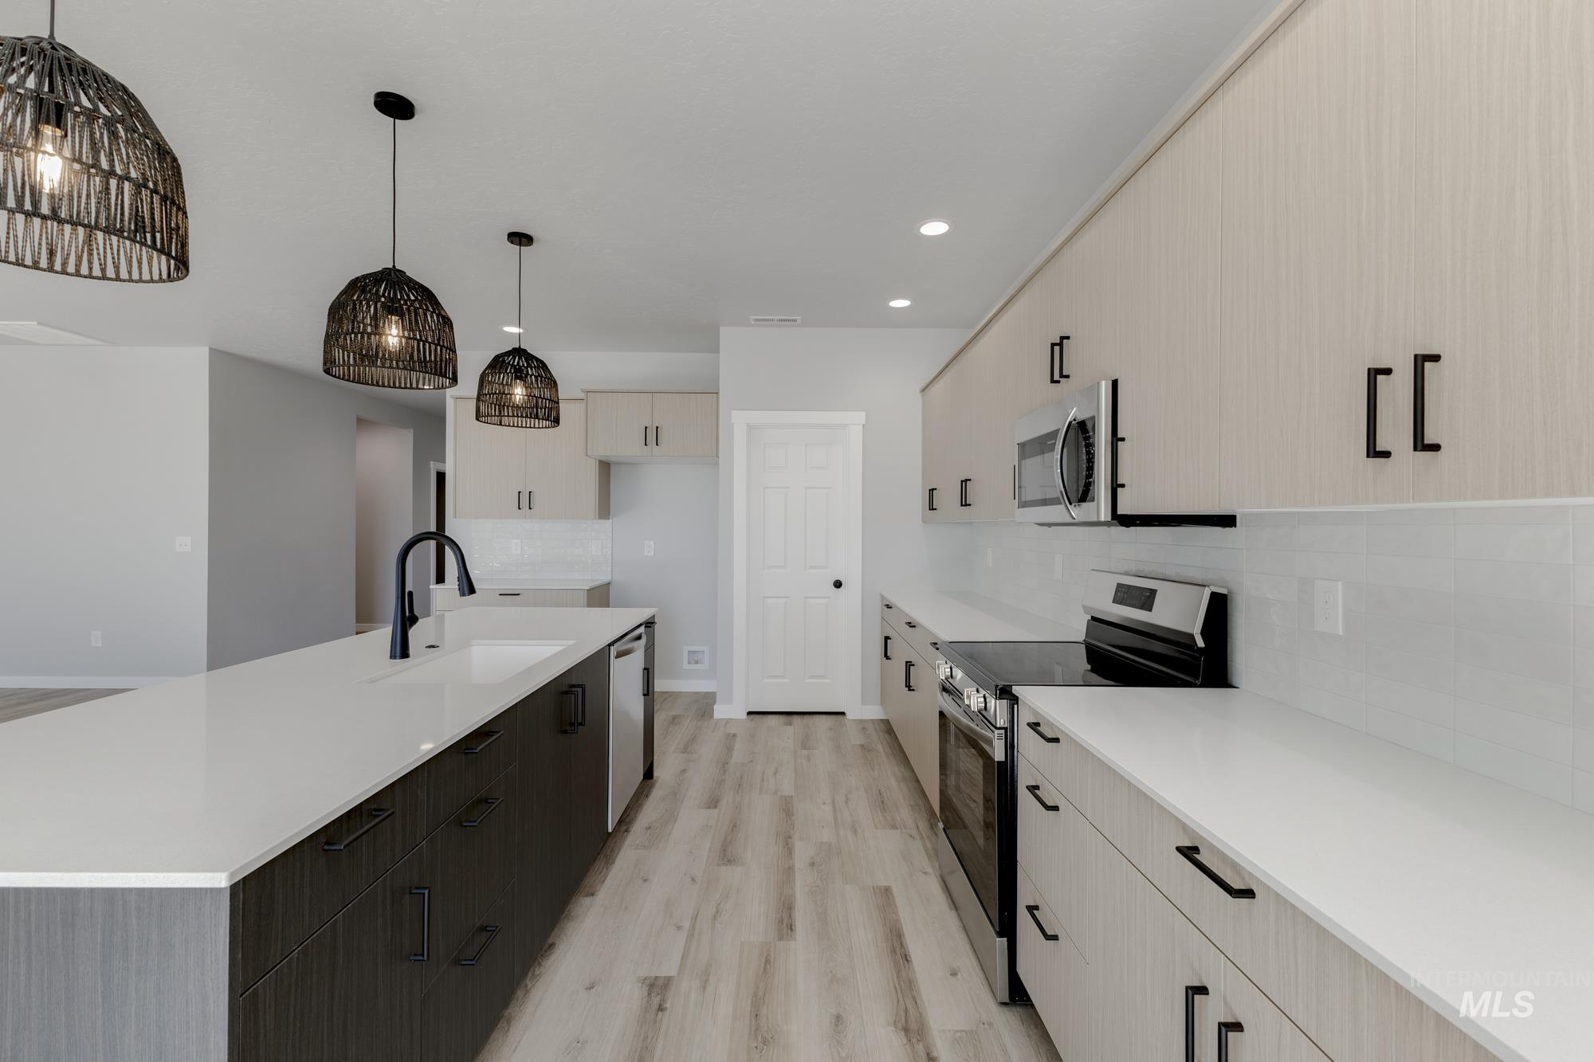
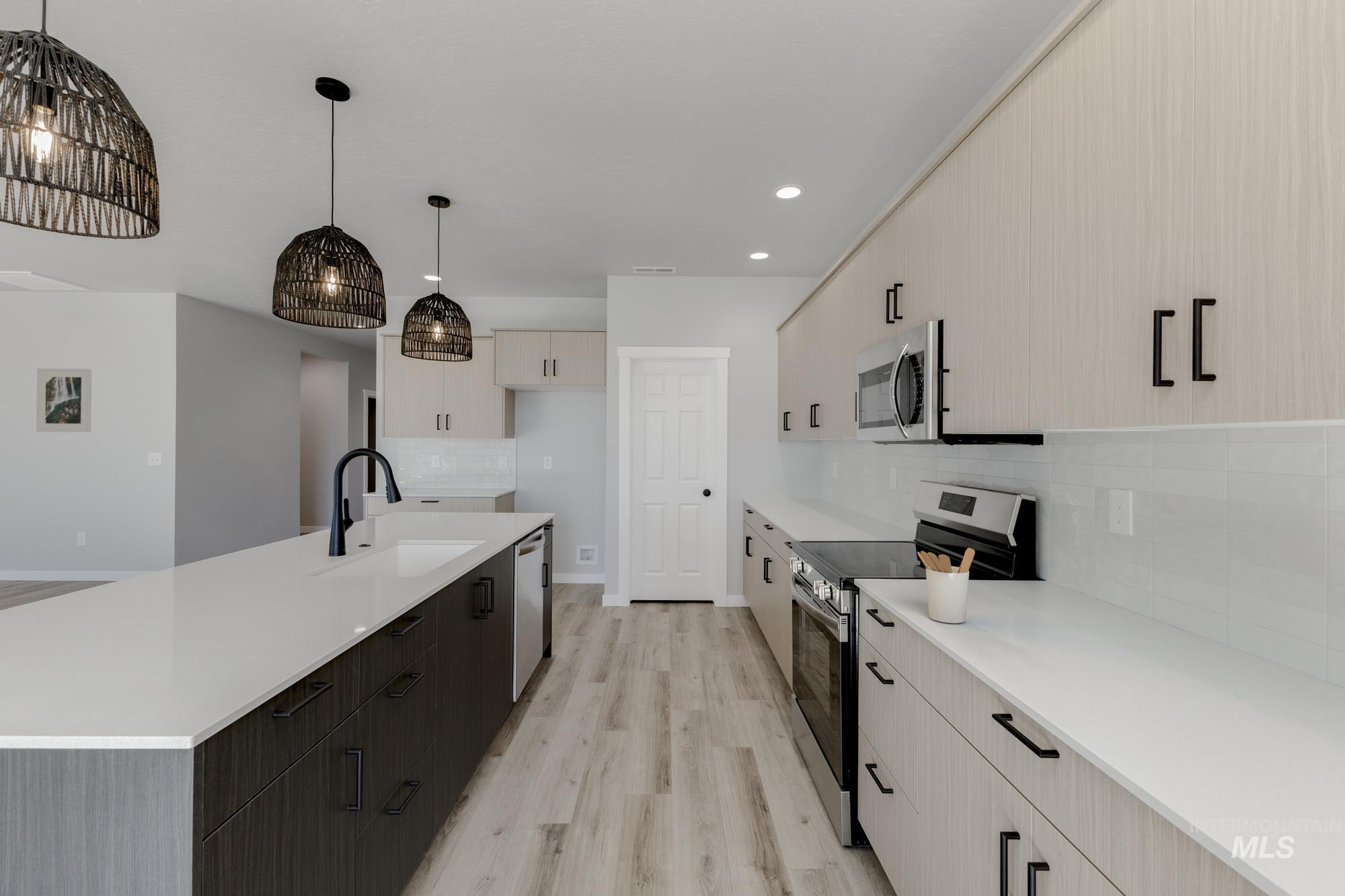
+ utensil holder (943, 583)
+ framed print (64, 400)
